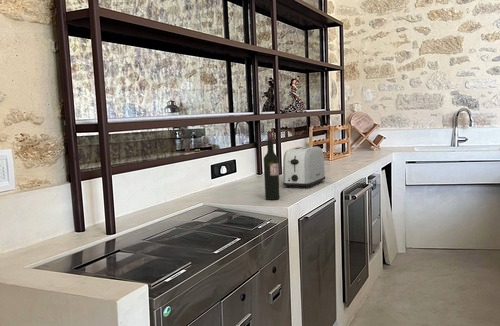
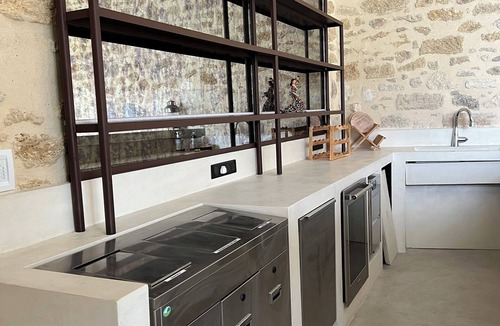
- toaster (303, 165)
- wine bottle (271, 165)
